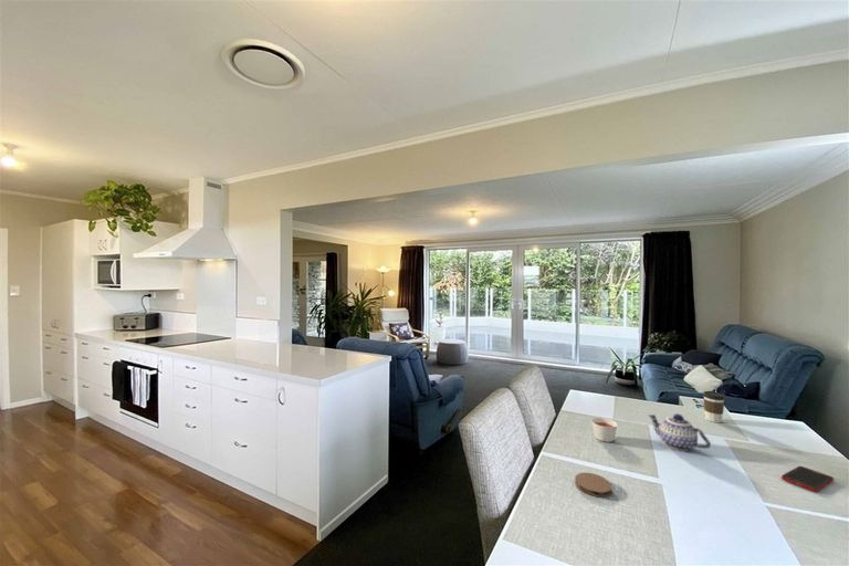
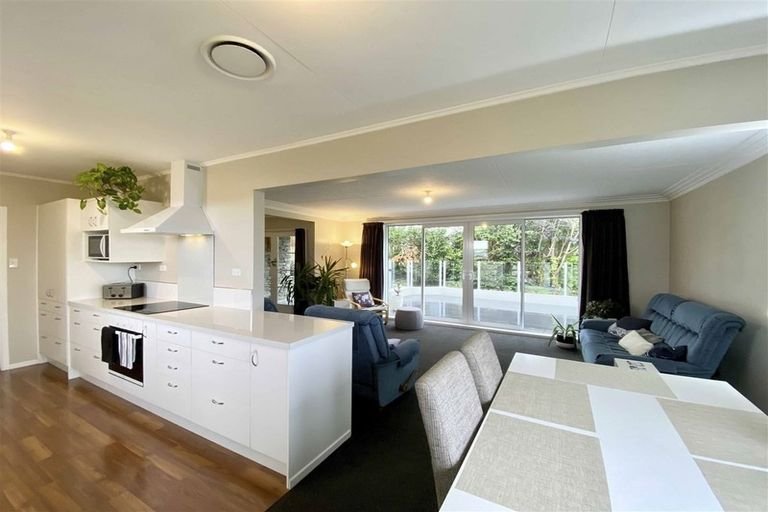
- coffee cup (713, 407)
- teapot (677, 429)
- candle (604, 430)
- cell phone (807, 478)
- coaster (593, 484)
